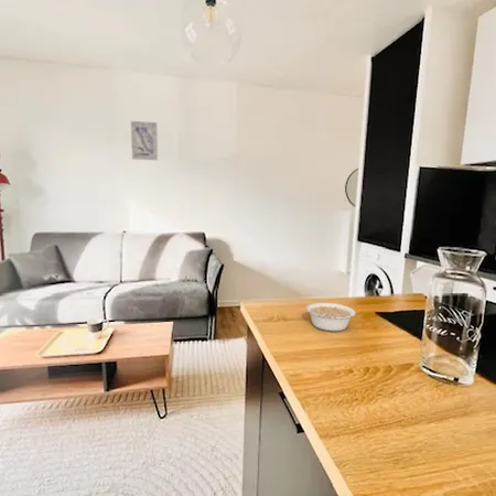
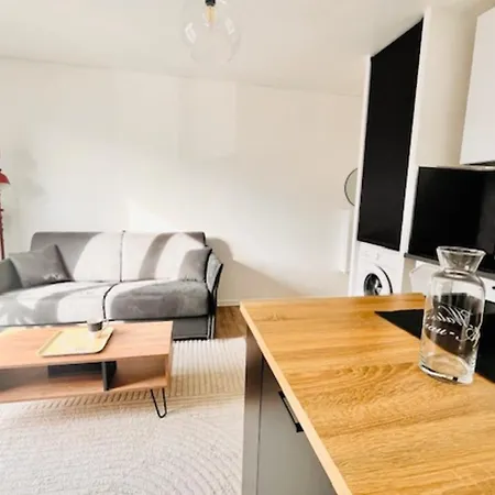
- legume (332, 315)
- wall art (144, 140)
